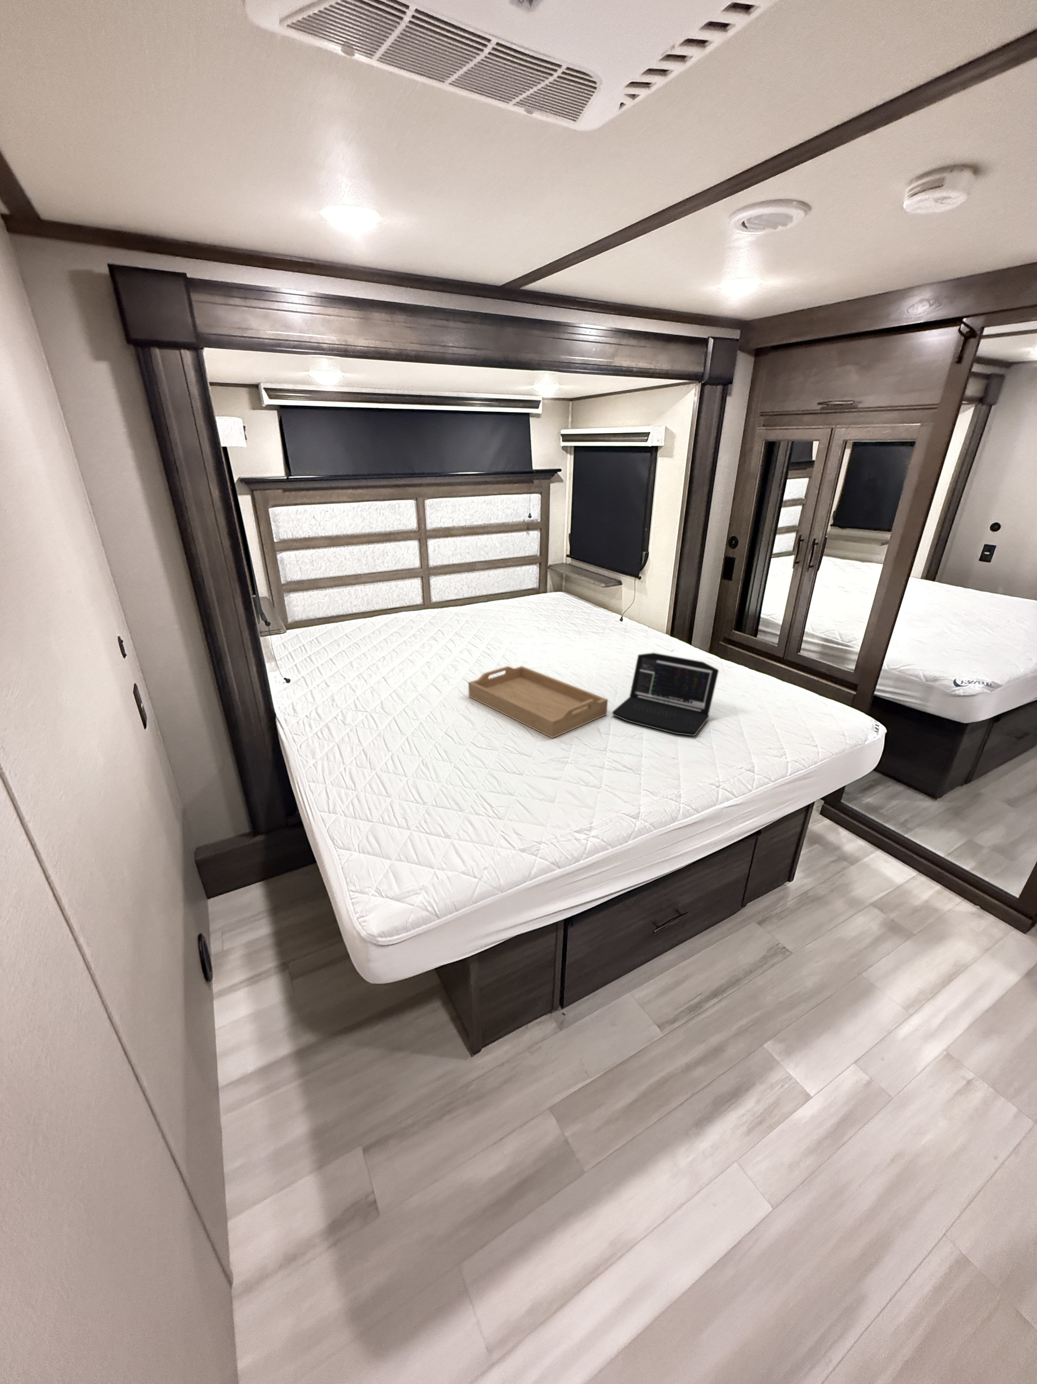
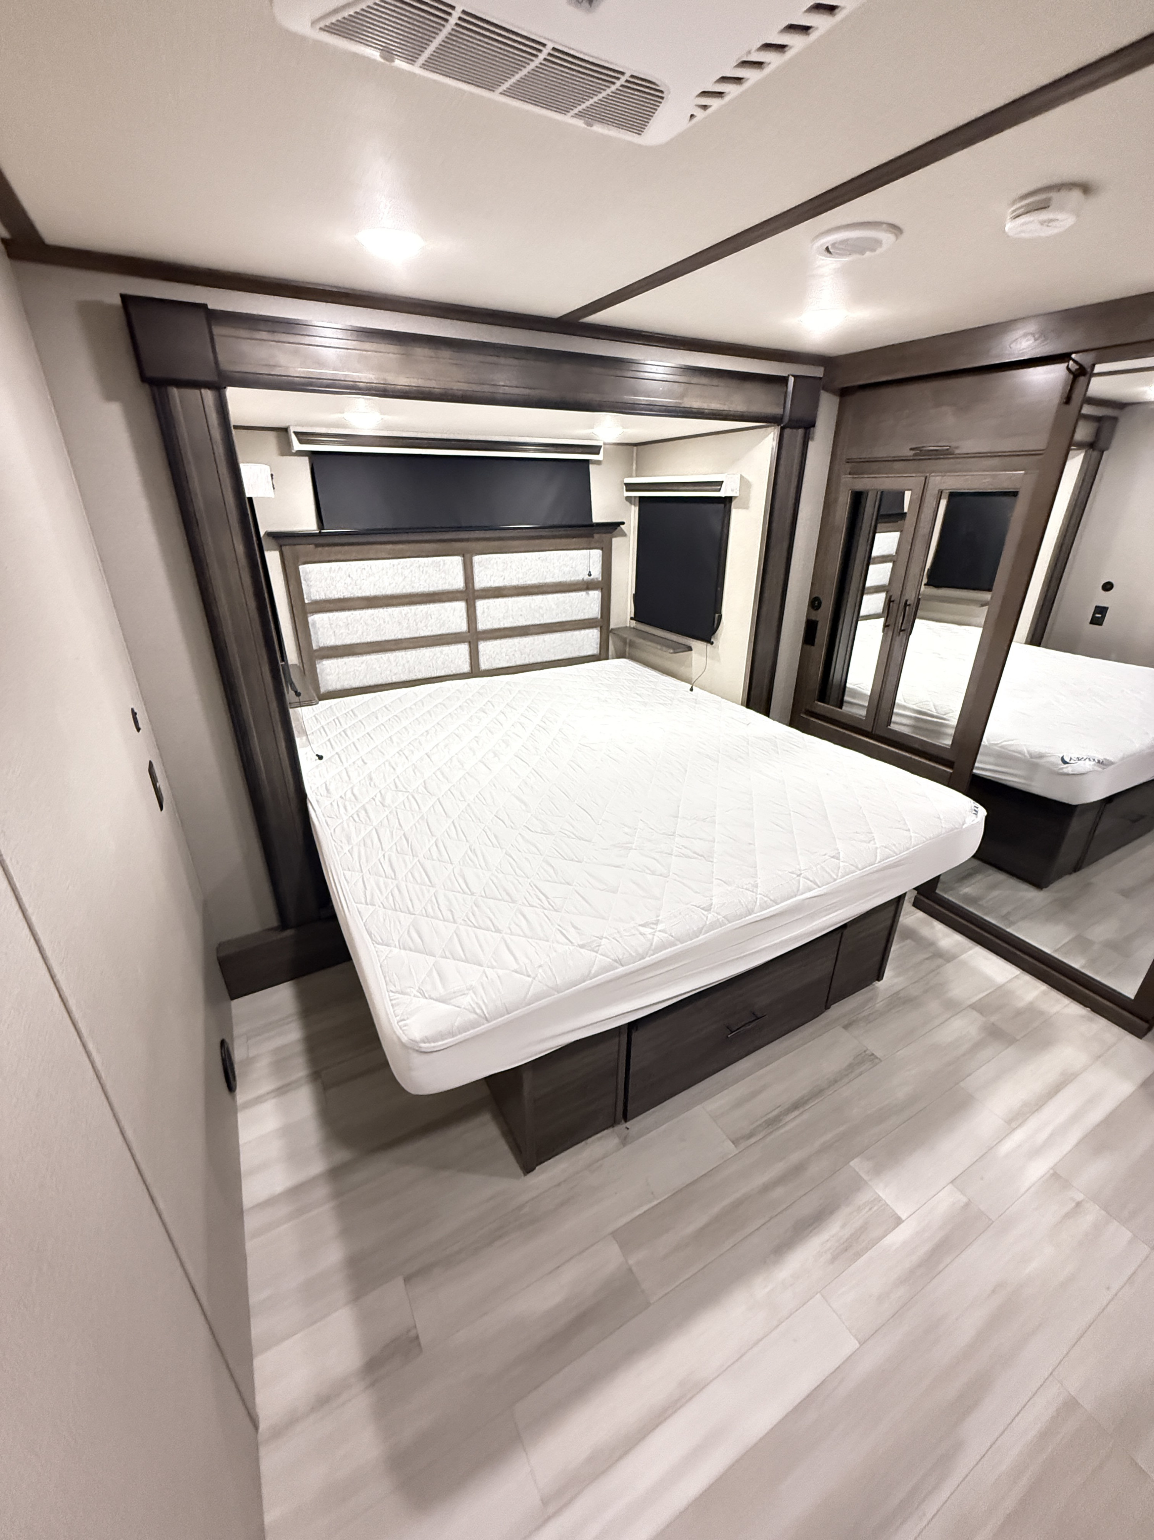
- laptop (664, 691)
- serving tray (535, 695)
